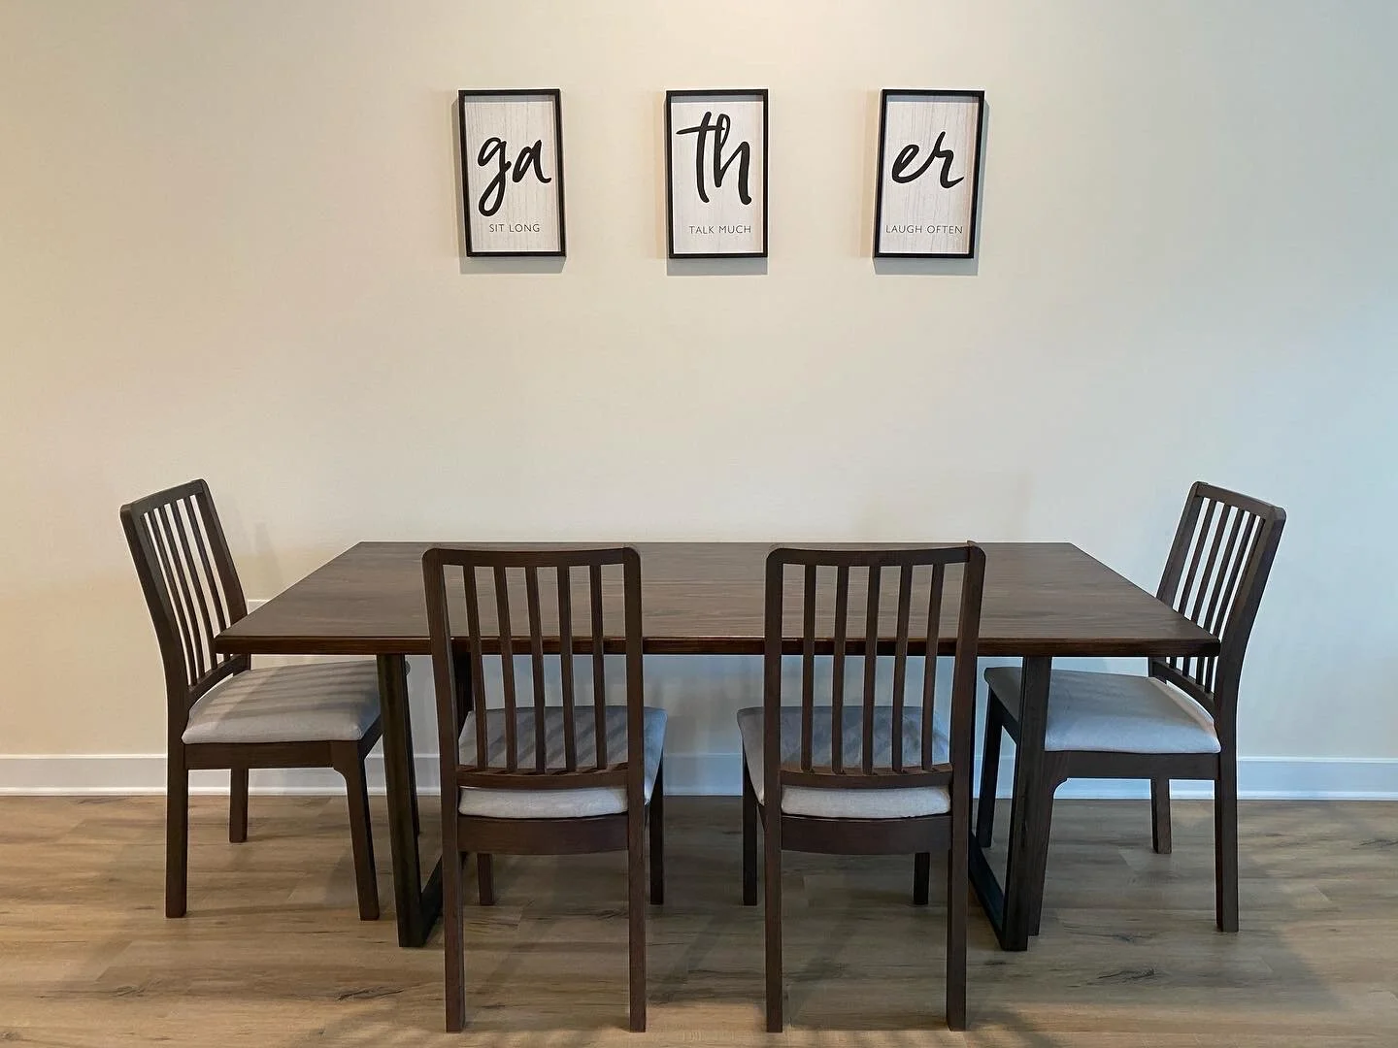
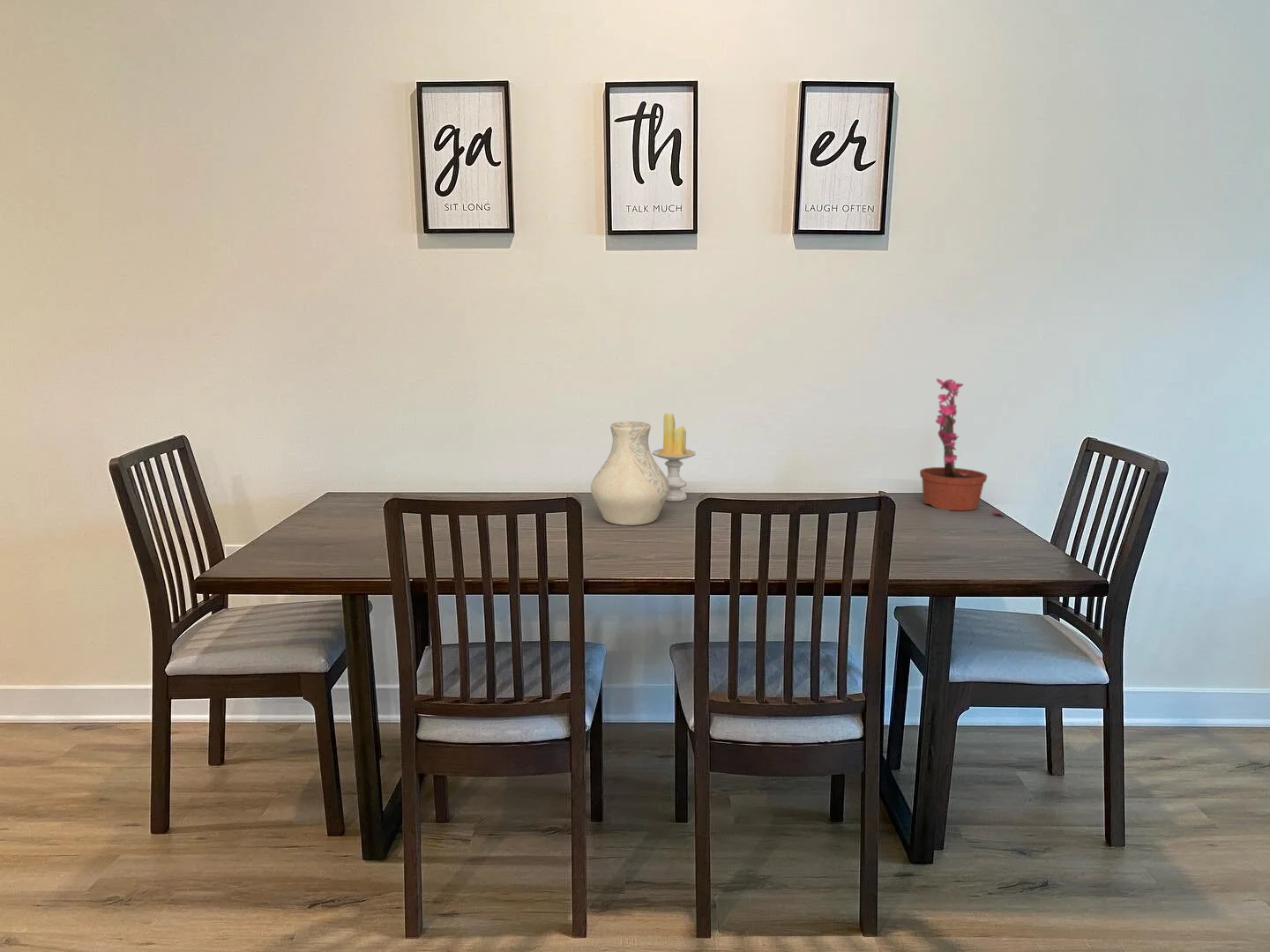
+ vase (630, 472)
+ candle (674, 455)
+ potted plant (956, 439)
